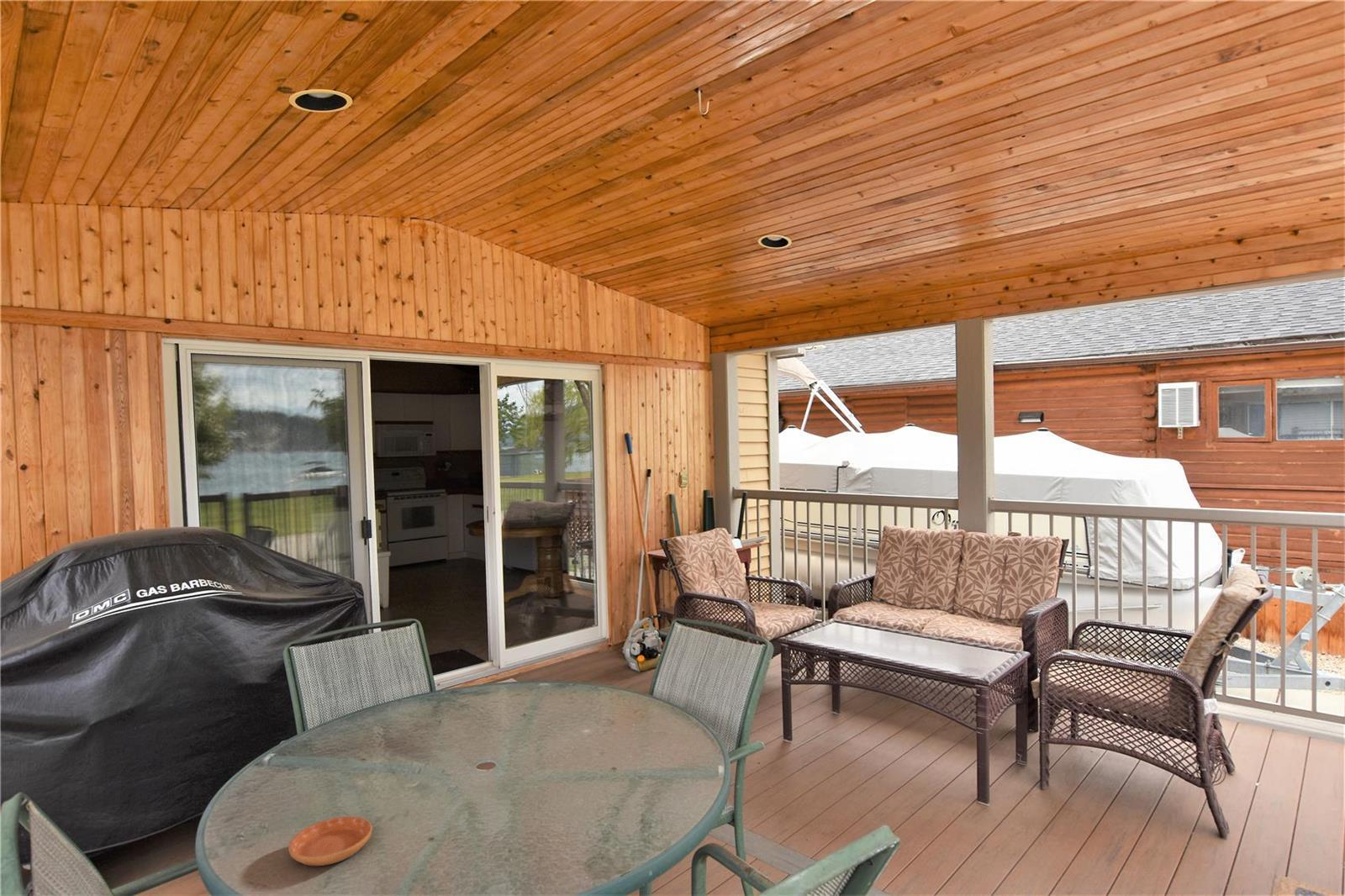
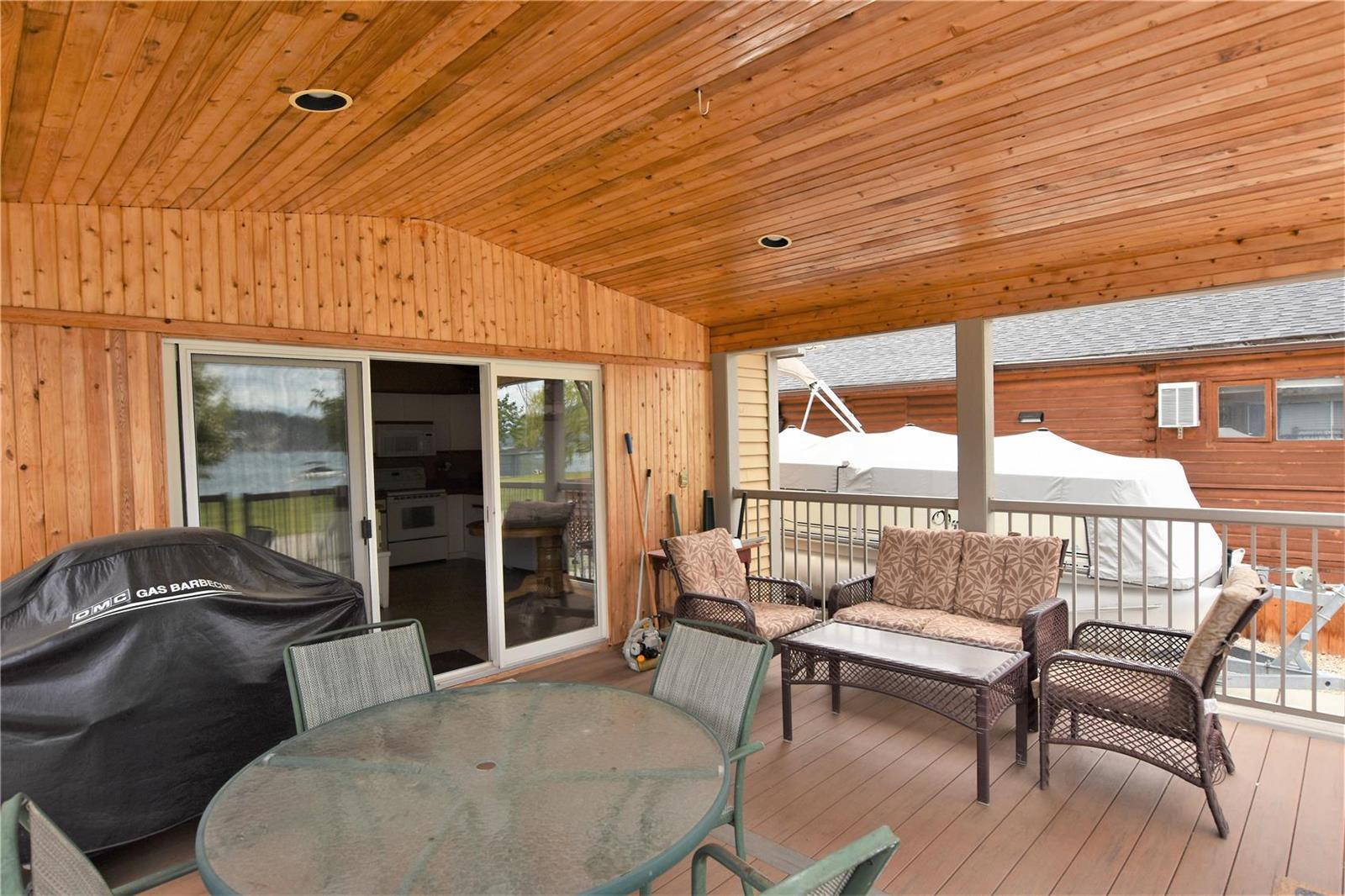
- saucer (331, 842)
